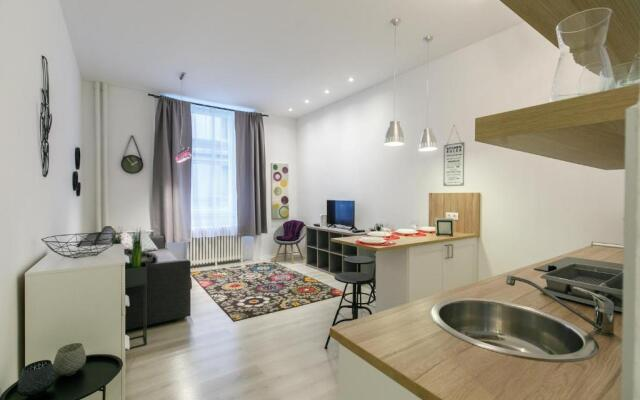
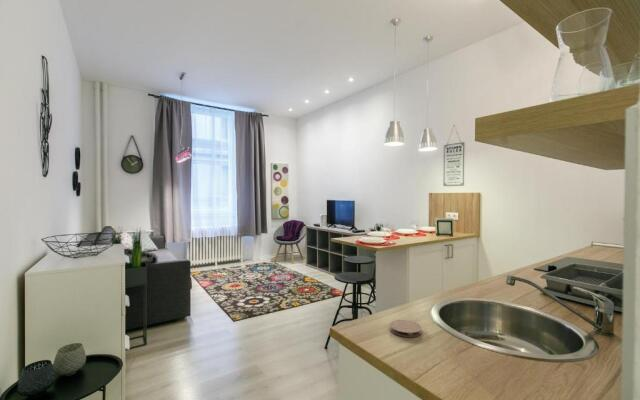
+ coaster (405, 327)
